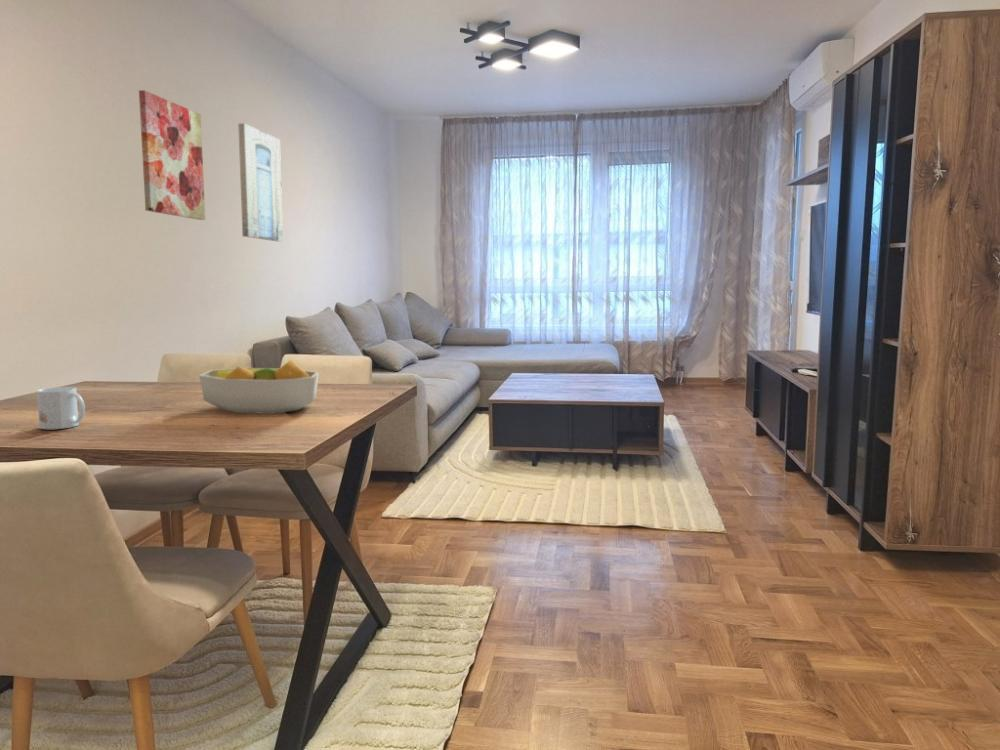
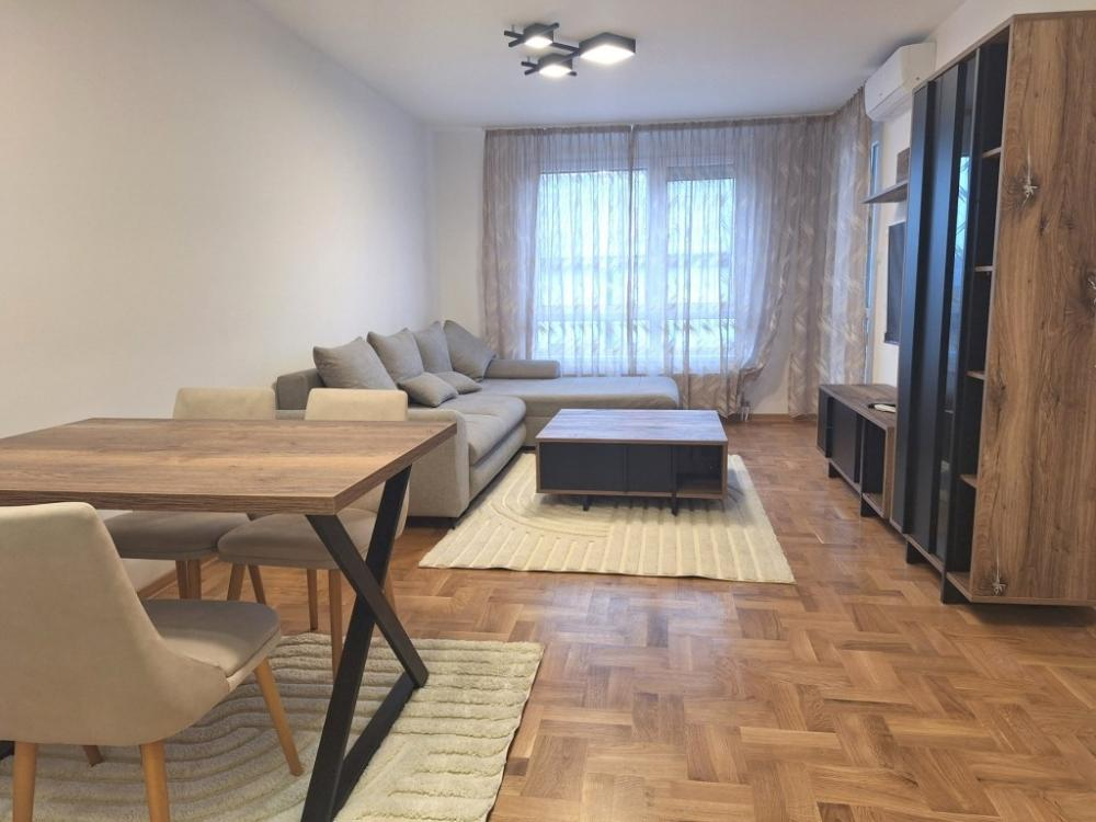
- mug (64, 408)
- wall art (261, 186)
- fruit bowl (260, 382)
- wall art (174, 159)
